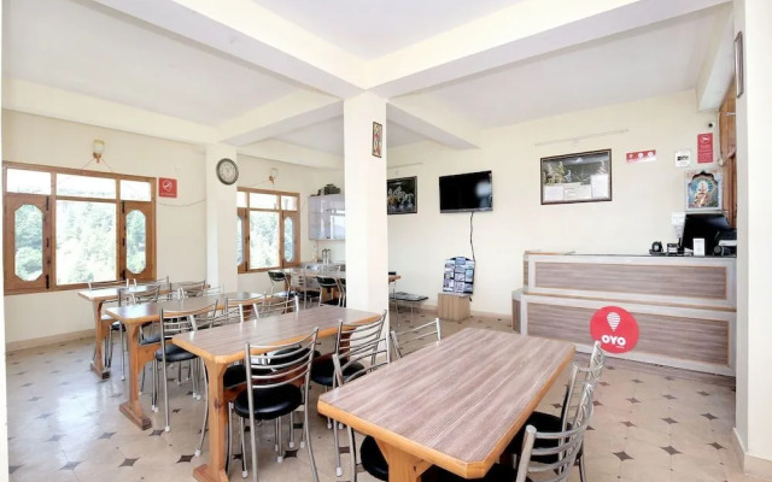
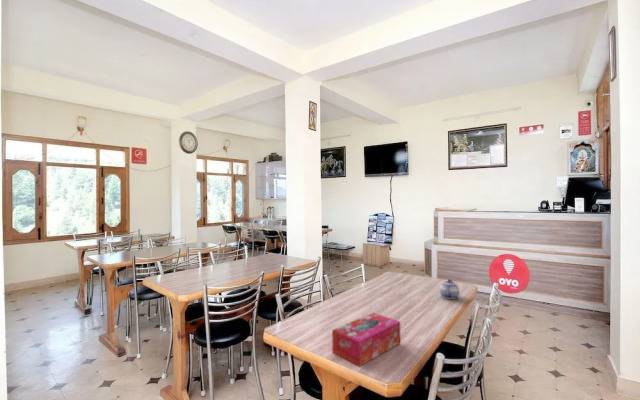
+ tissue box (367, 336)
+ teapot (449, 288)
